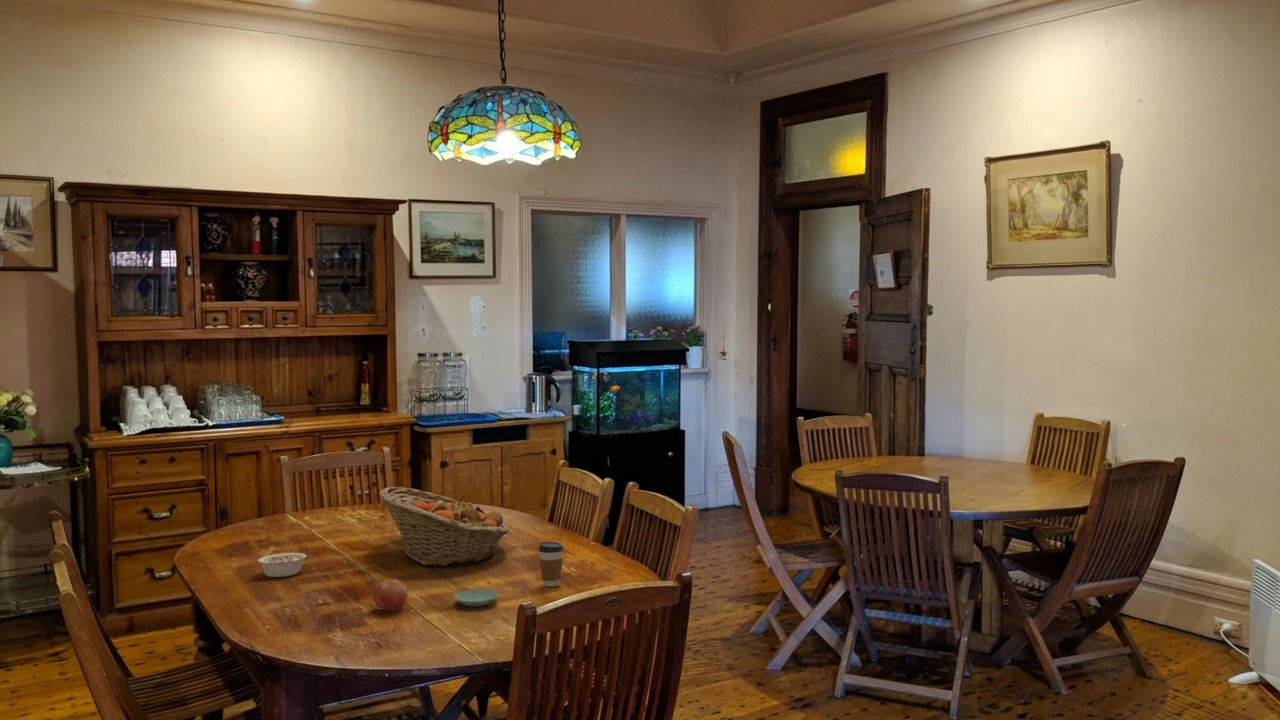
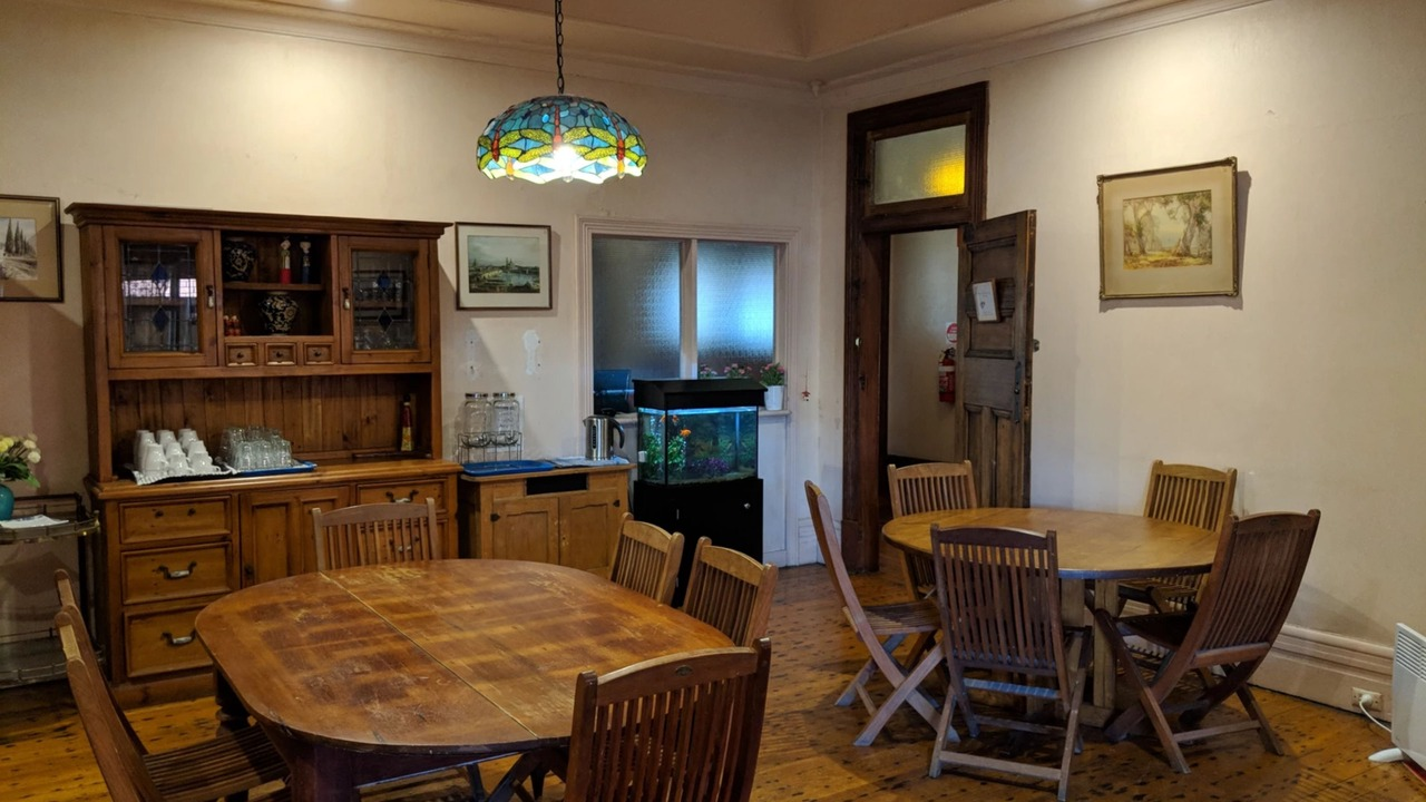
- saucer (476, 599)
- fruit basket (444, 521)
- legume (284, 563)
- coffee cup (551, 564)
- fruit (390, 594)
